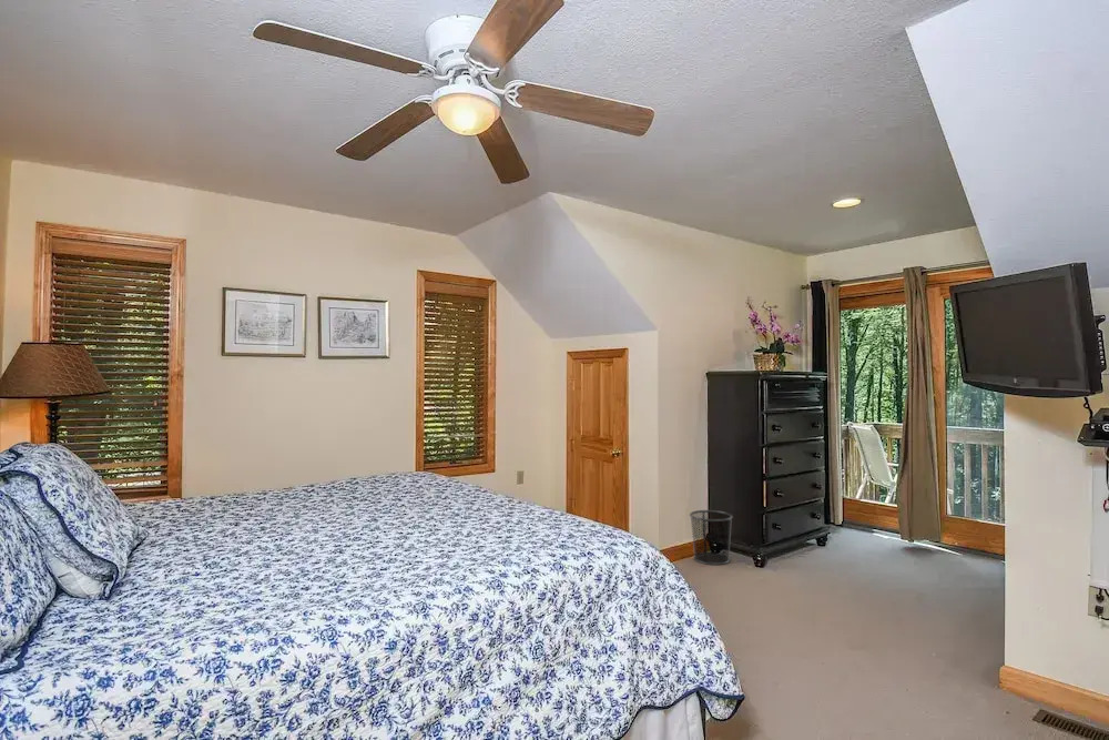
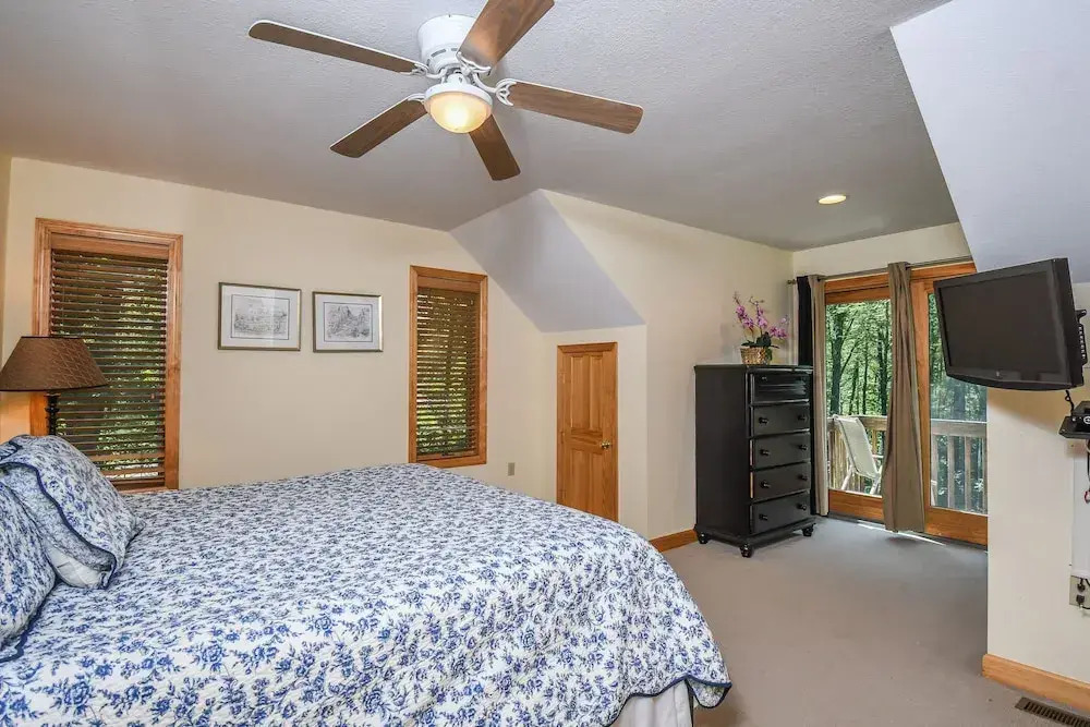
- waste bin (711, 537)
